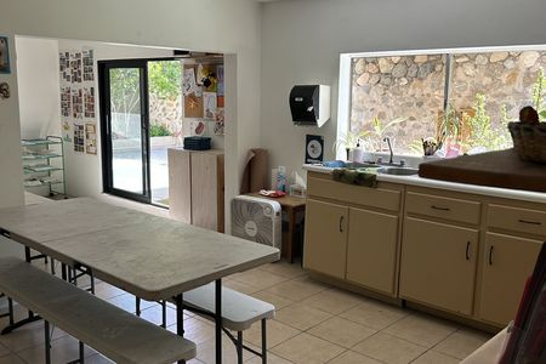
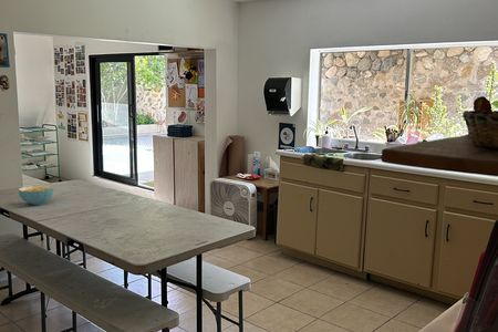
+ cereal bowl (37, 196)
